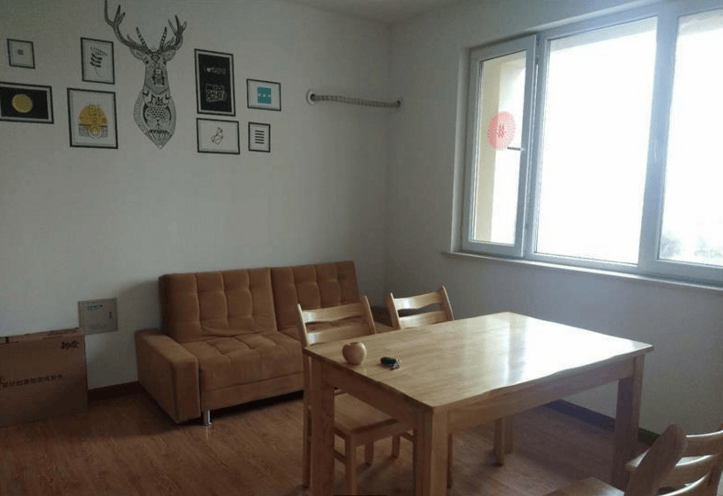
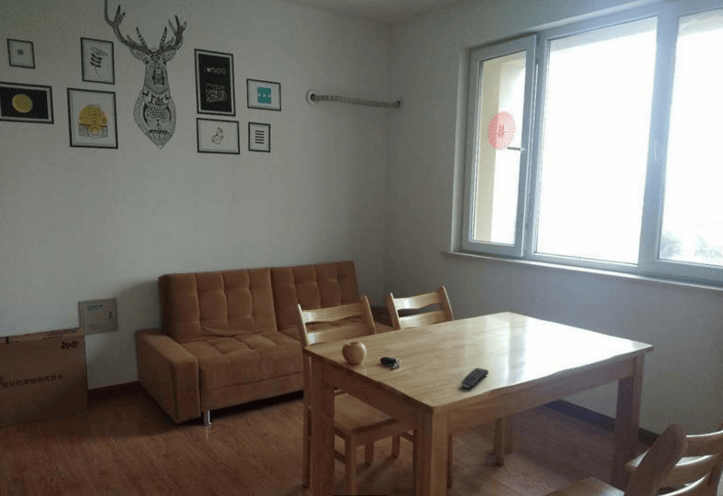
+ remote control (474, 377)
